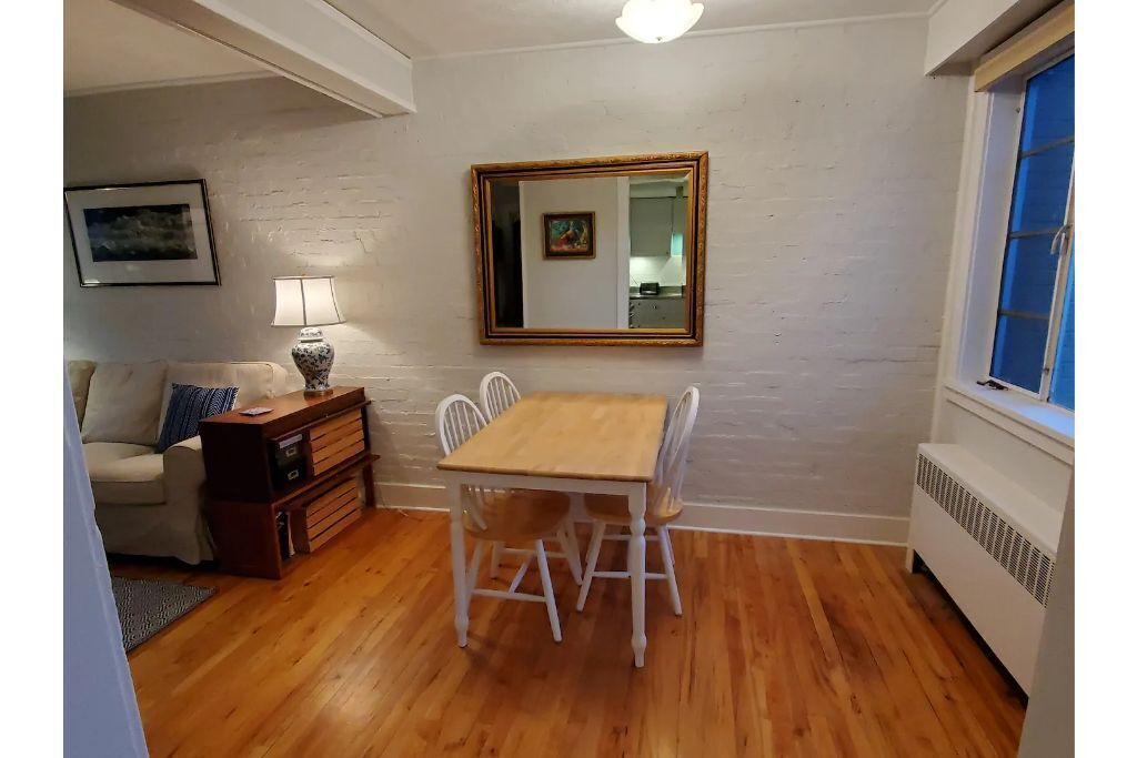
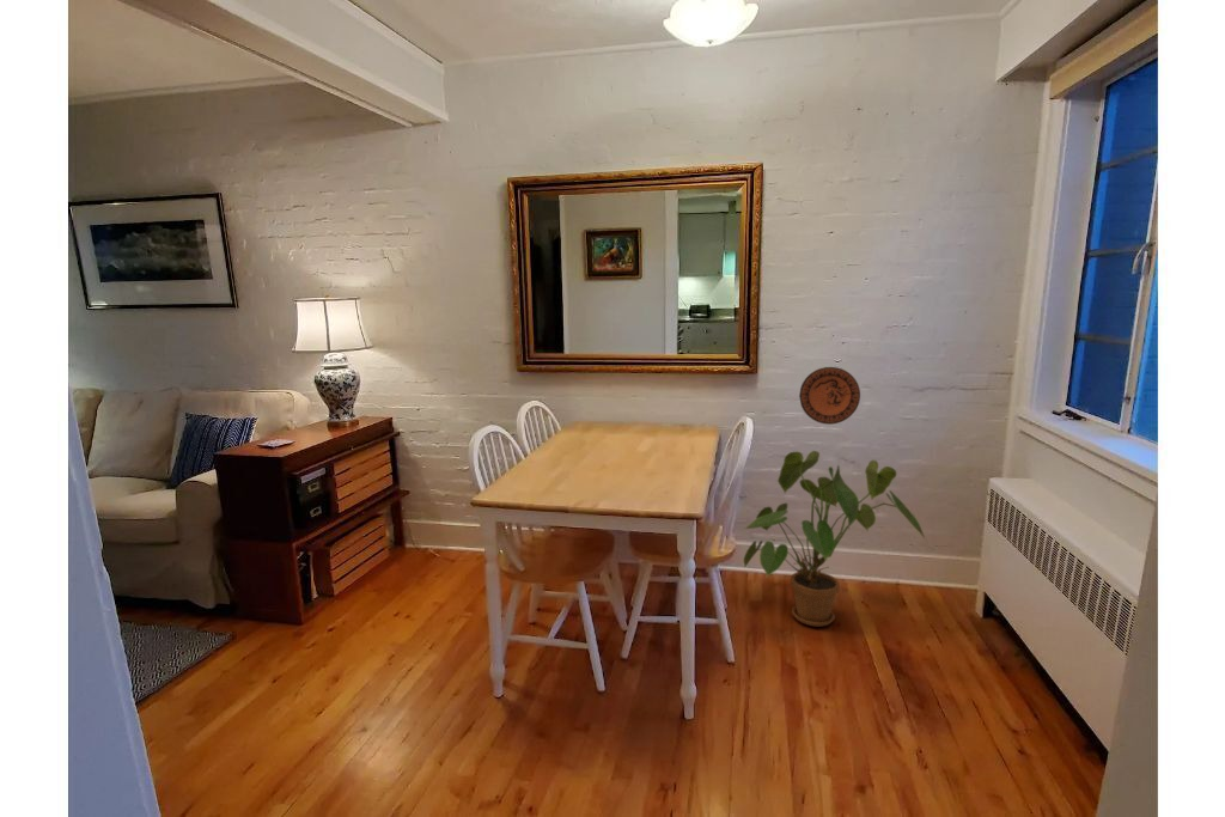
+ decorative plate (829, 395)
+ house plant (827, 535)
